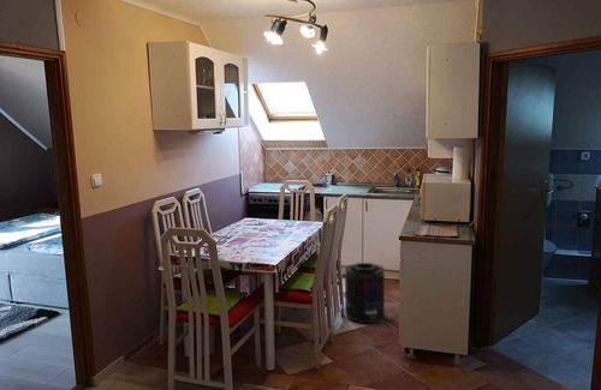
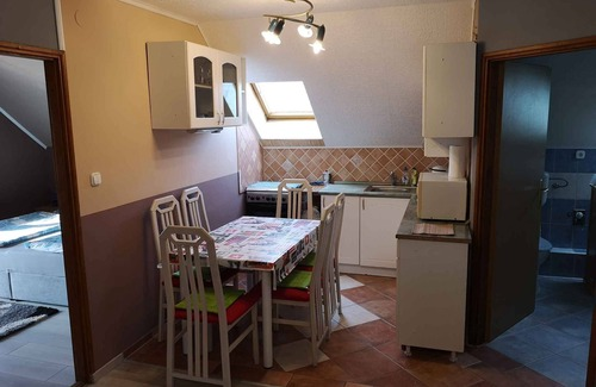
- supplement container (364, 290)
